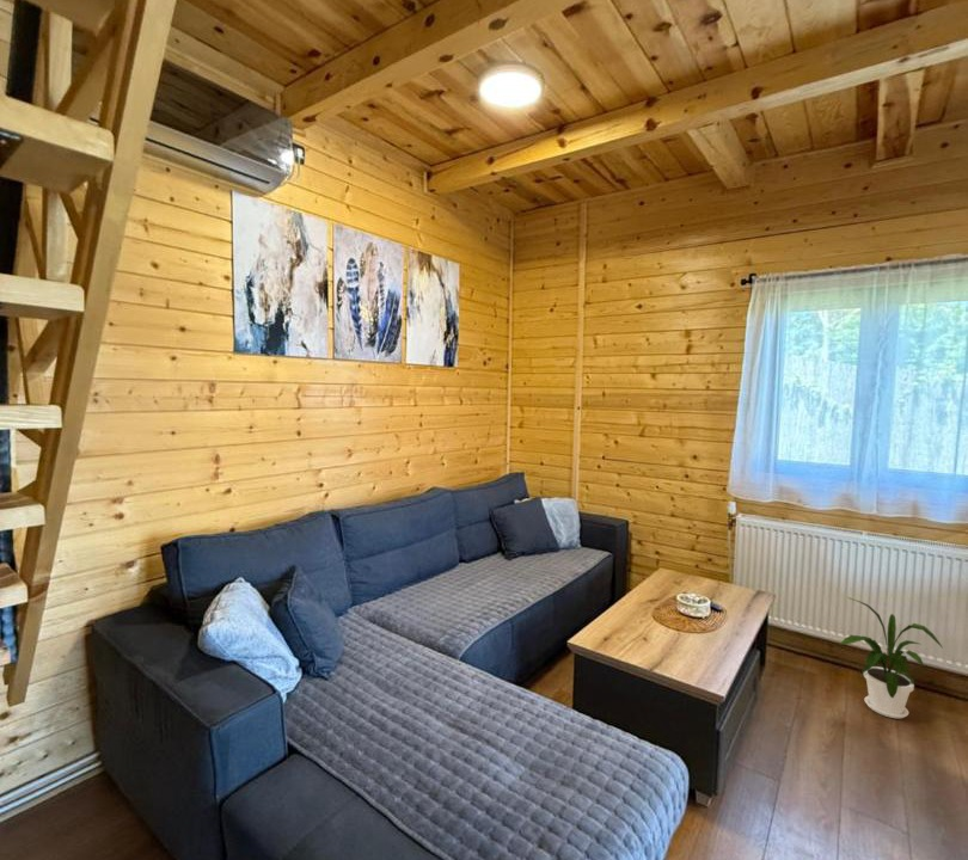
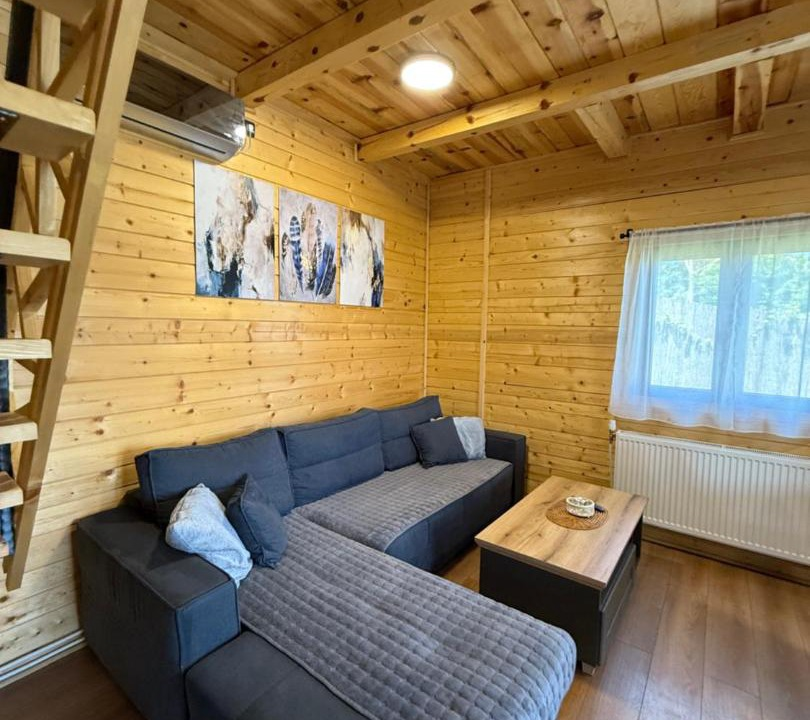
- house plant (886, 658)
